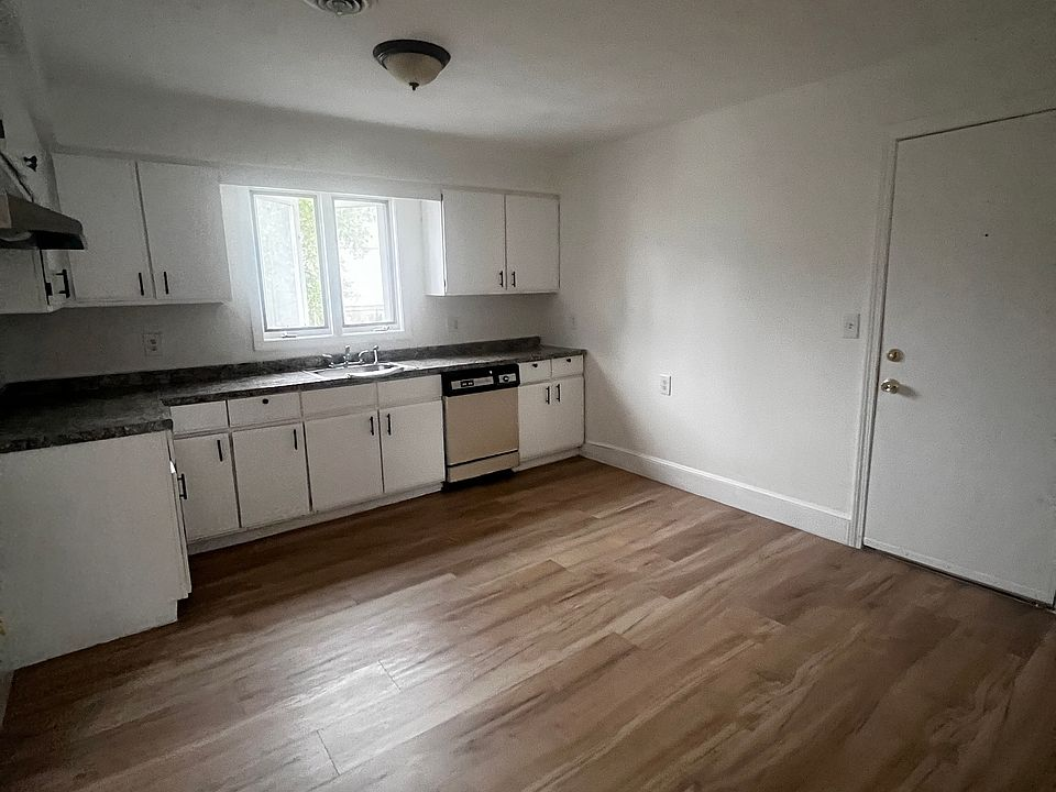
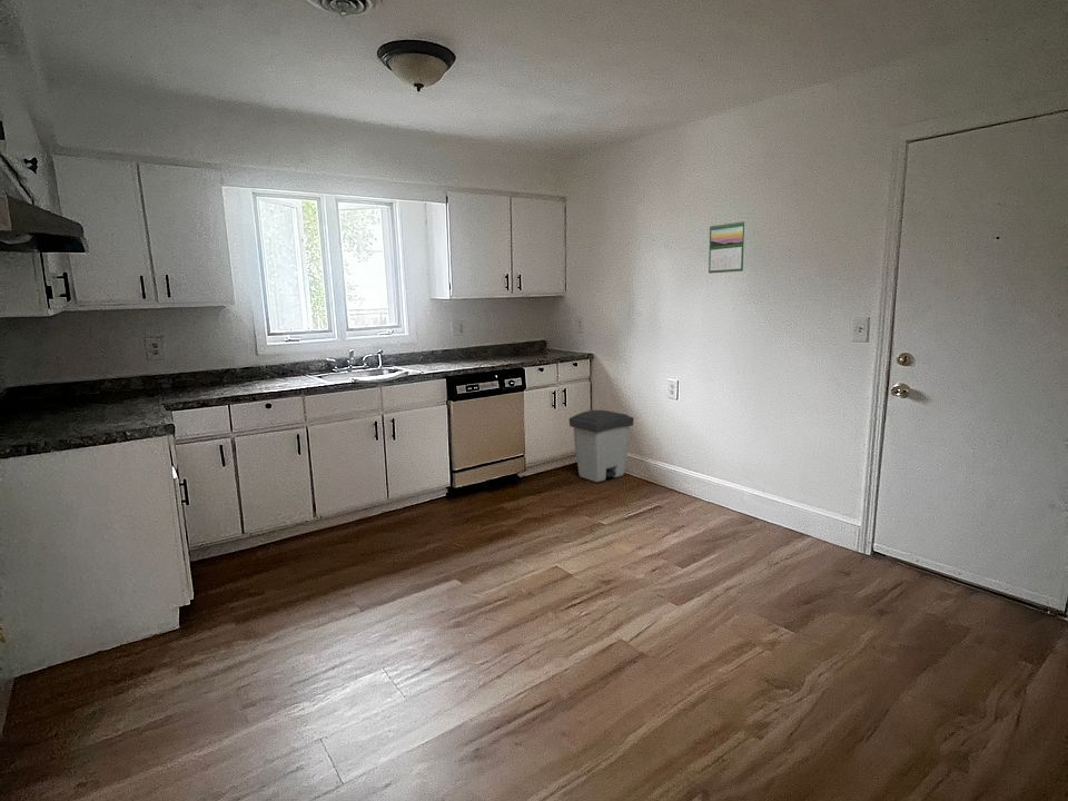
+ calendar (726, 247)
+ trash can (600, 444)
